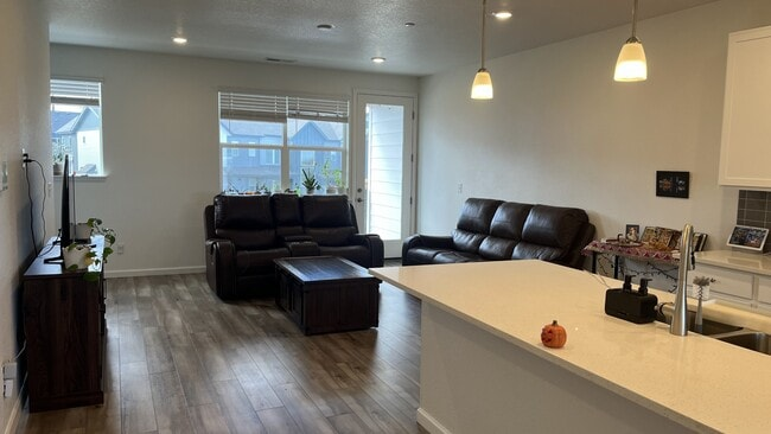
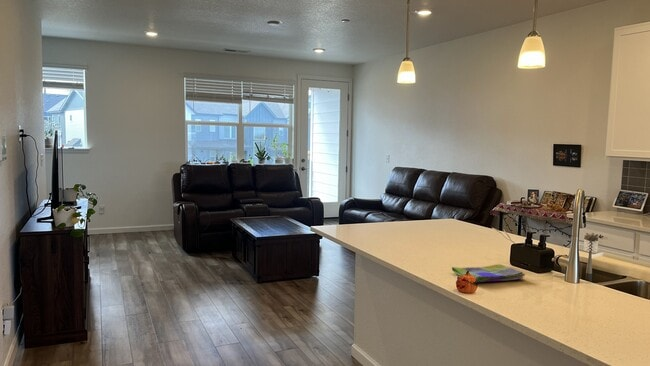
+ dish towel (487, 272)
